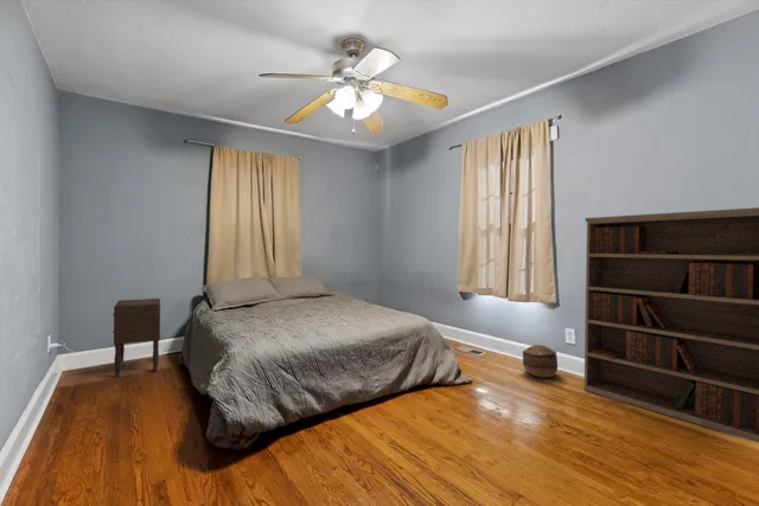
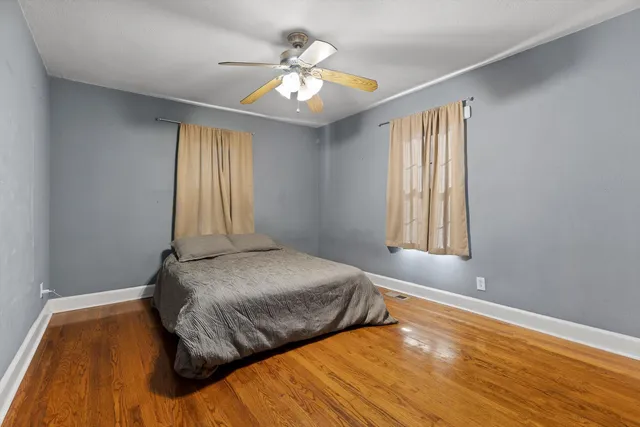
- bookshelf (668, 312)
- nightstand (136, 334)
- basket (540, 360)
